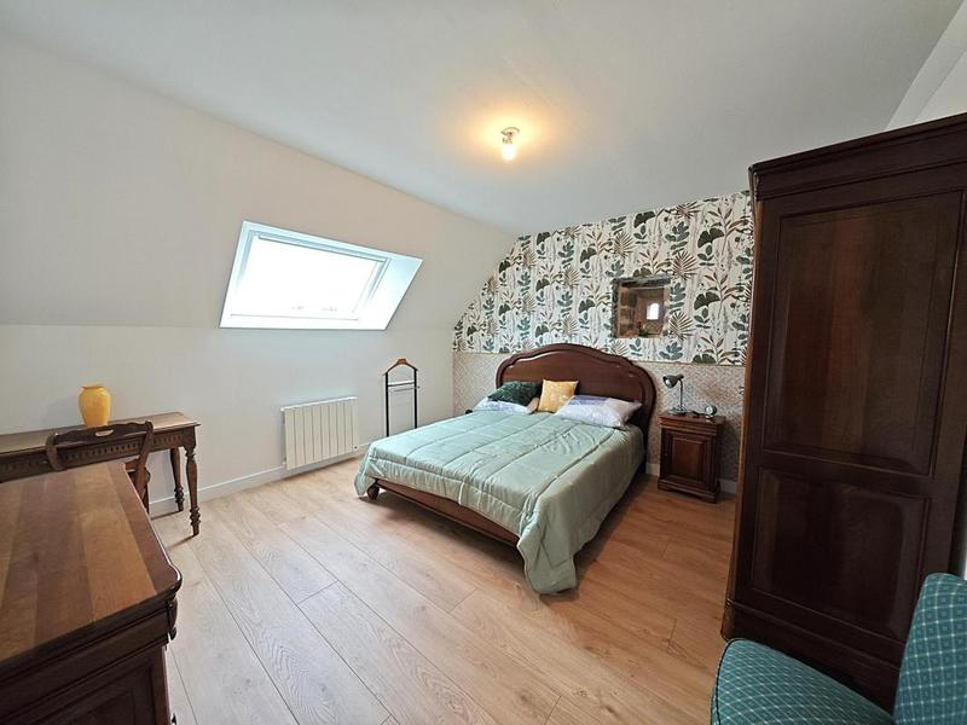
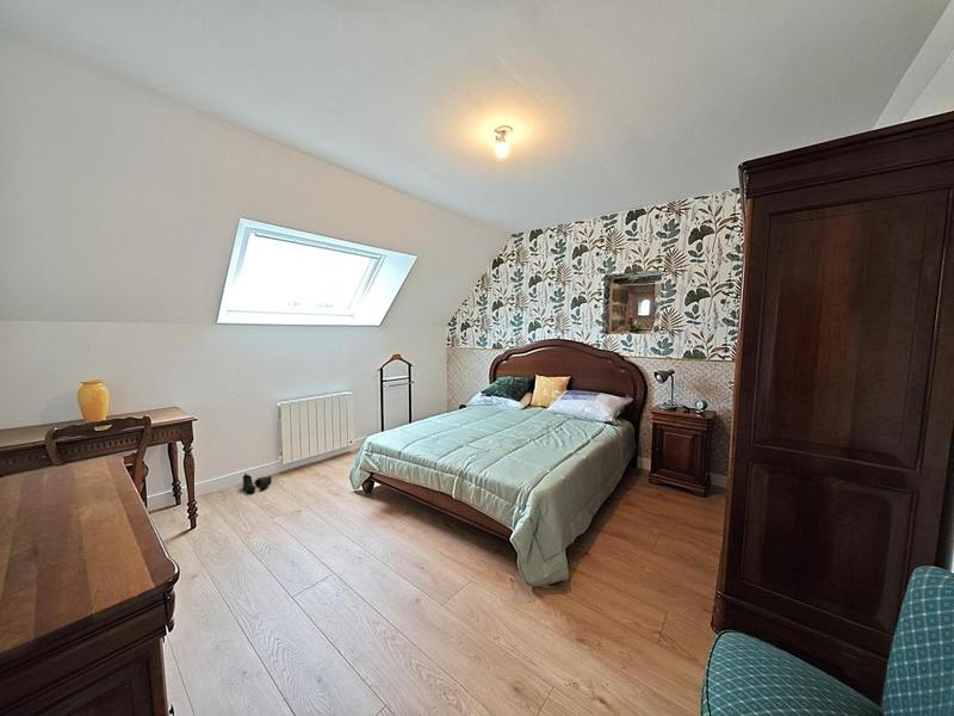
+ boots (259, 480)
